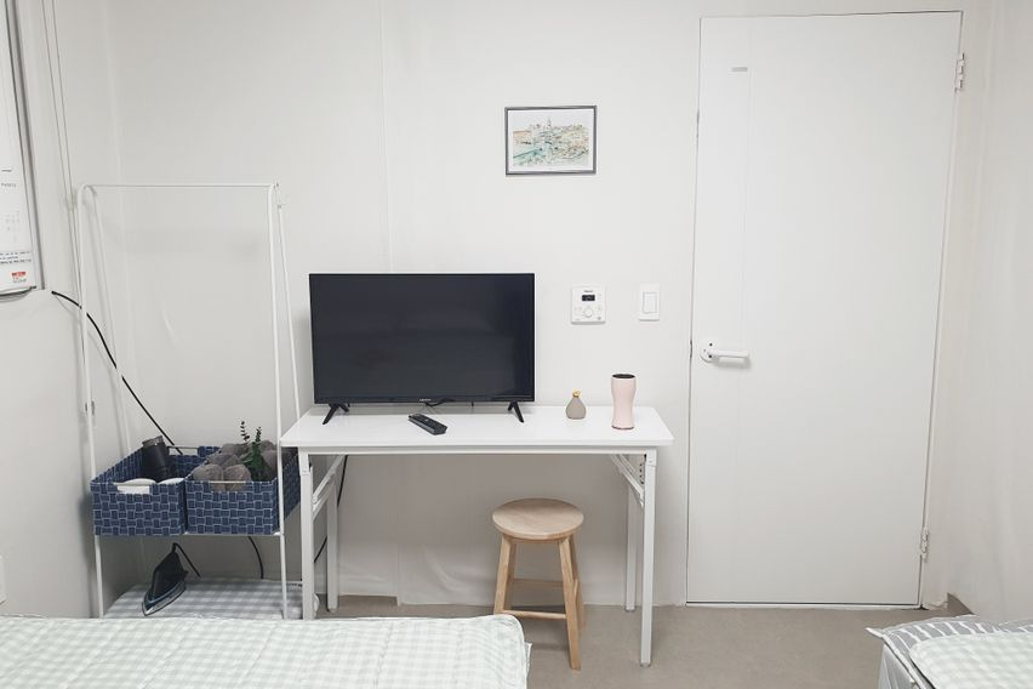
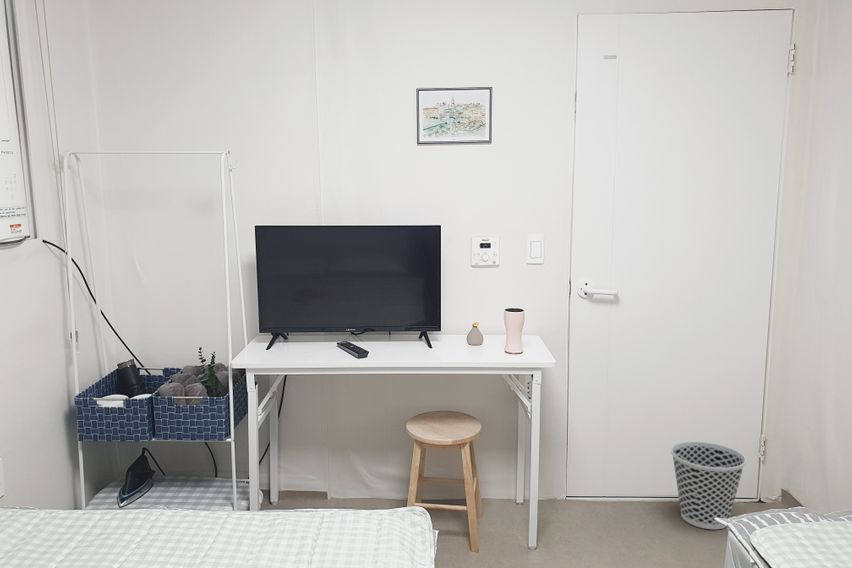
+ wastebasket (706, 486)
